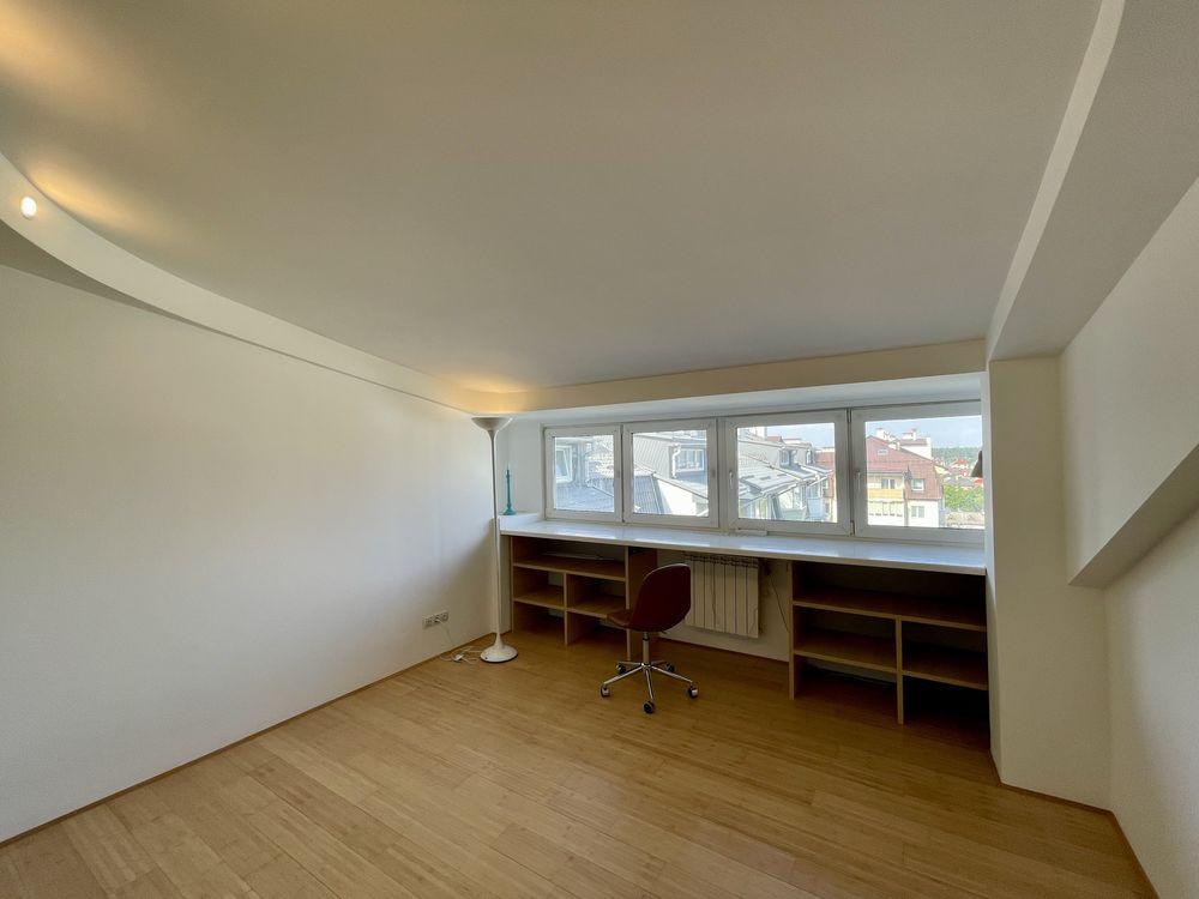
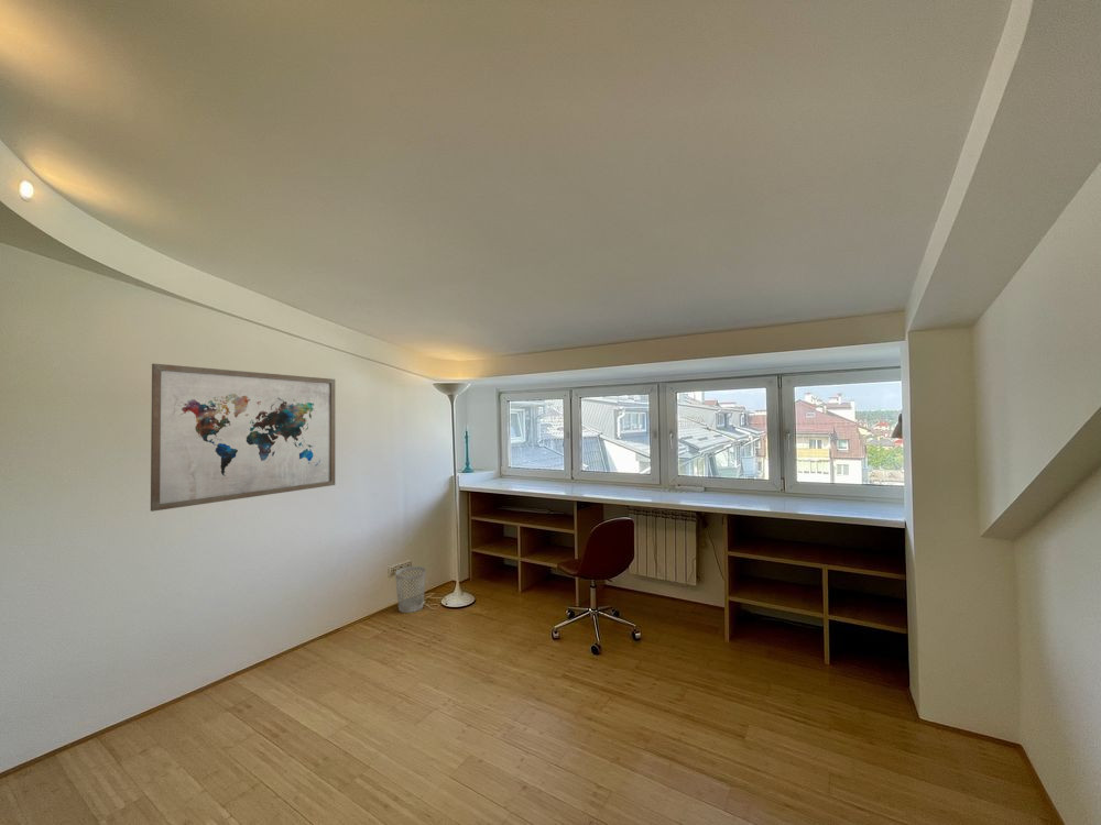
+ wastebasket (411, 588)
+ wall art (258, 433)
